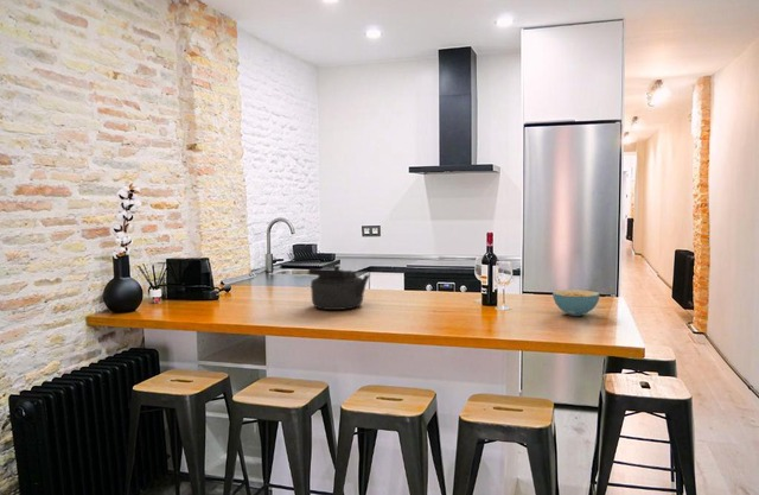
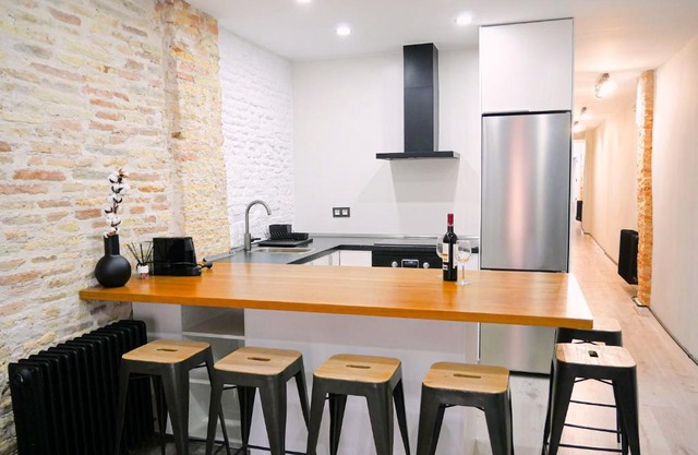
- cereal bowl (575, 304)
- kettle (338, 286)
